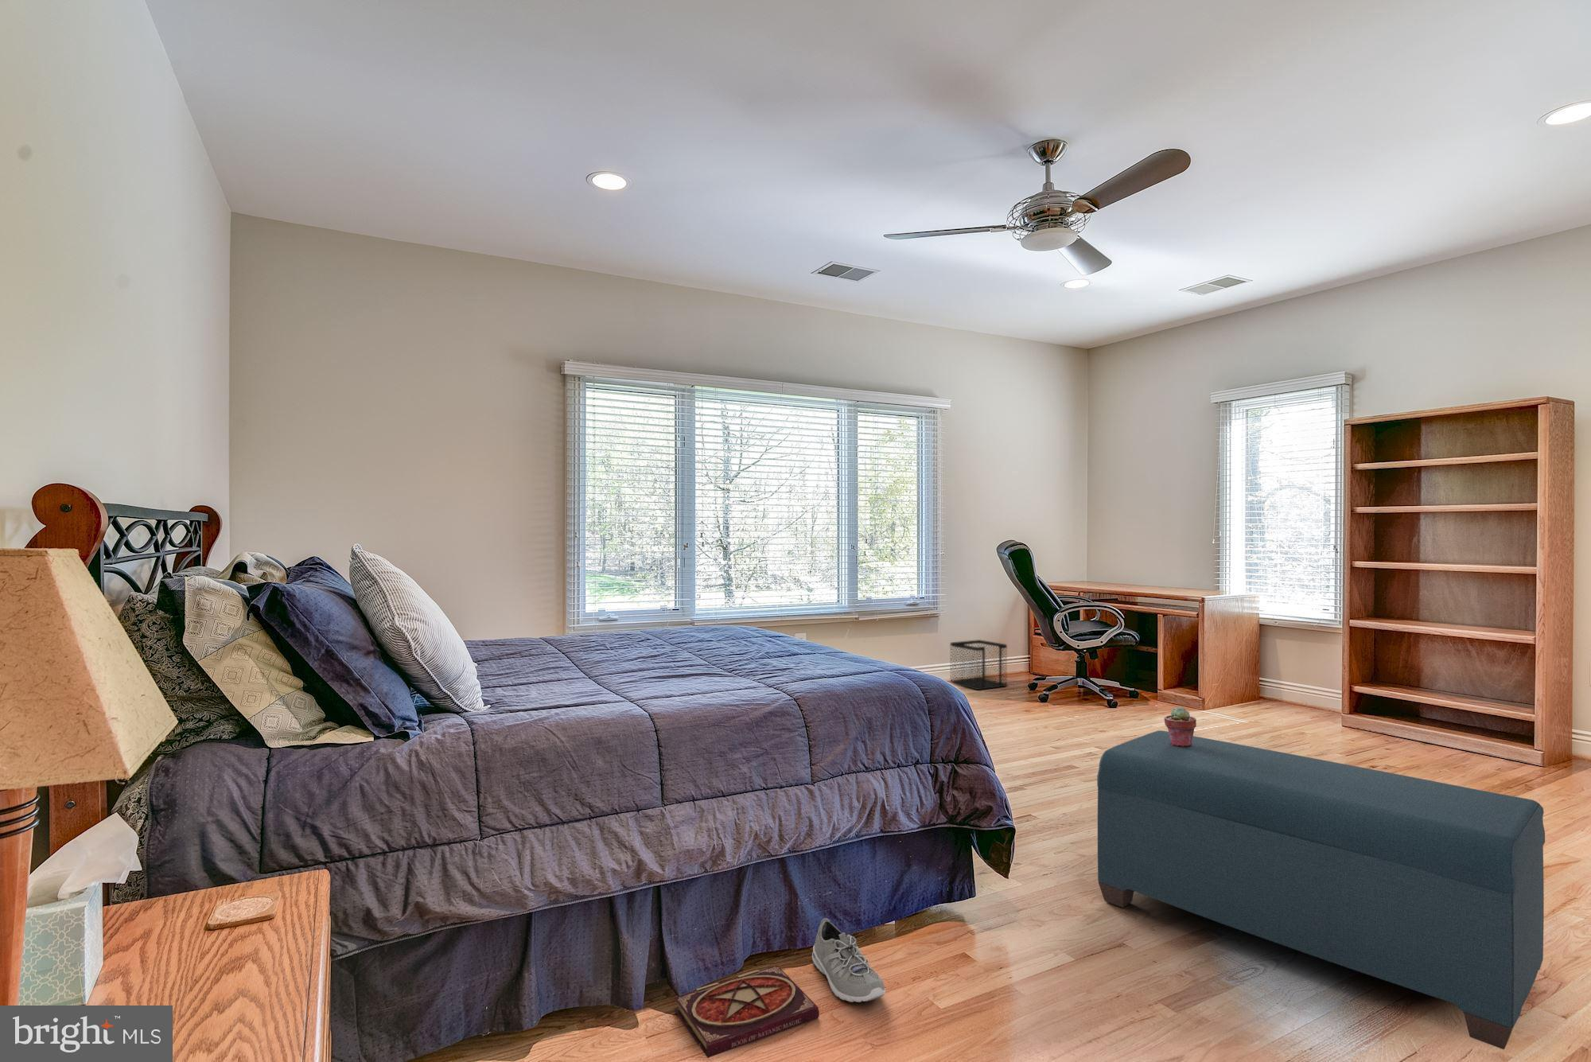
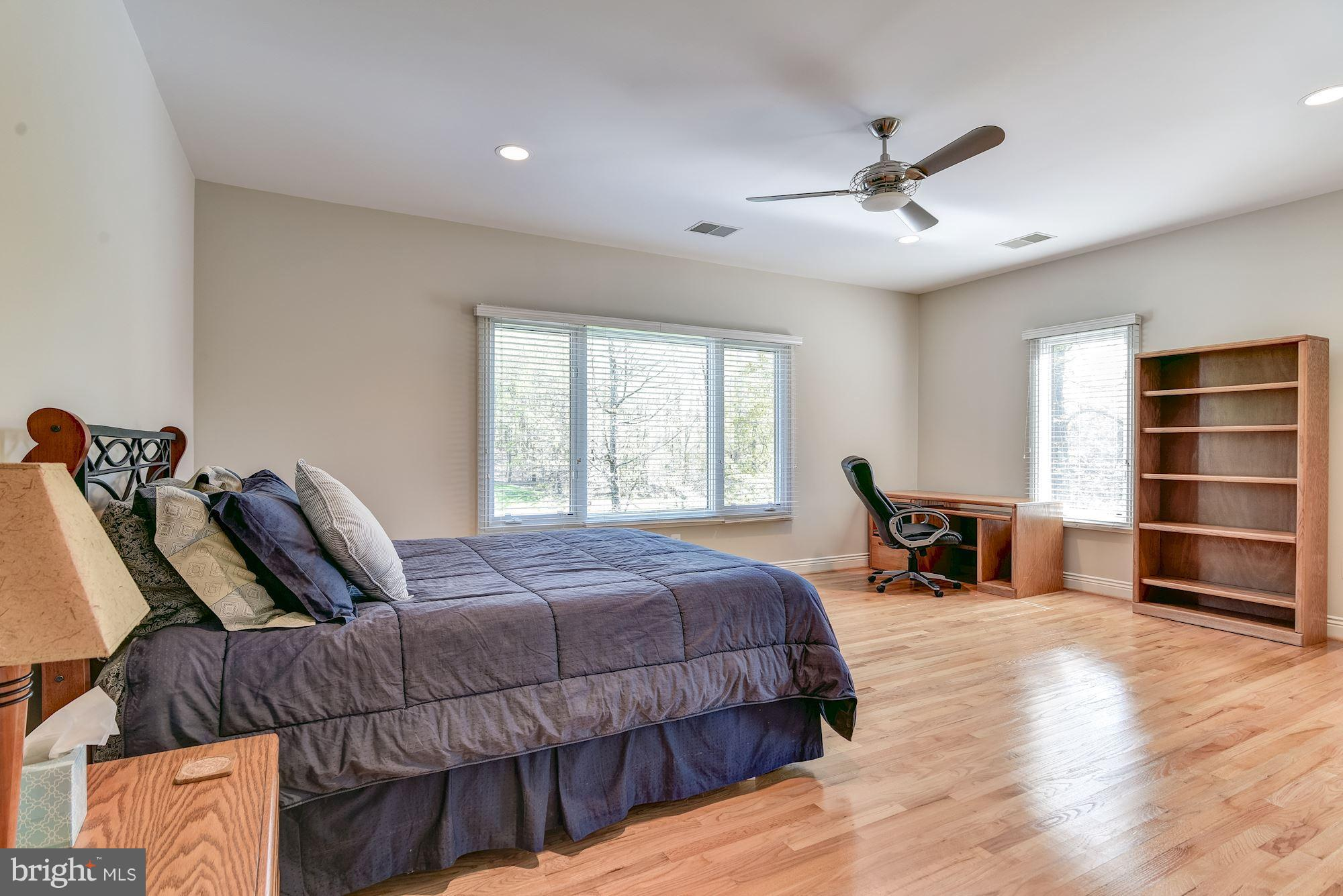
- wastebasket (979, 664)
- sneaker (843, 959)
- bench (1297, 852)
- potted succulent (1180, 724)
- book (745, 1004)
